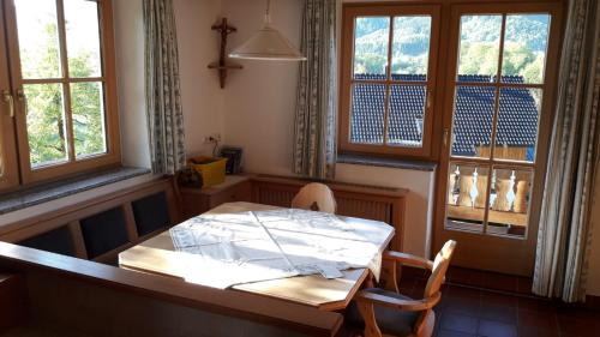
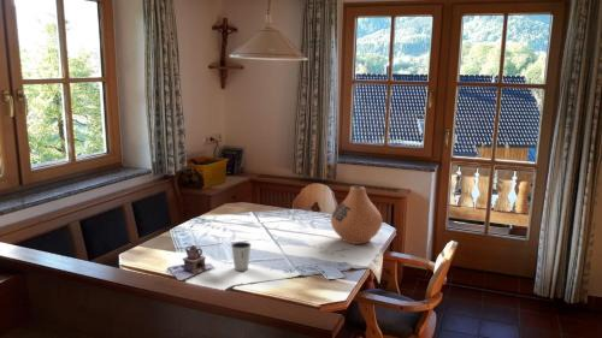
+ teapot (193, 257)
+ vase (356, 213)
+ dixie cup (241, 256)
